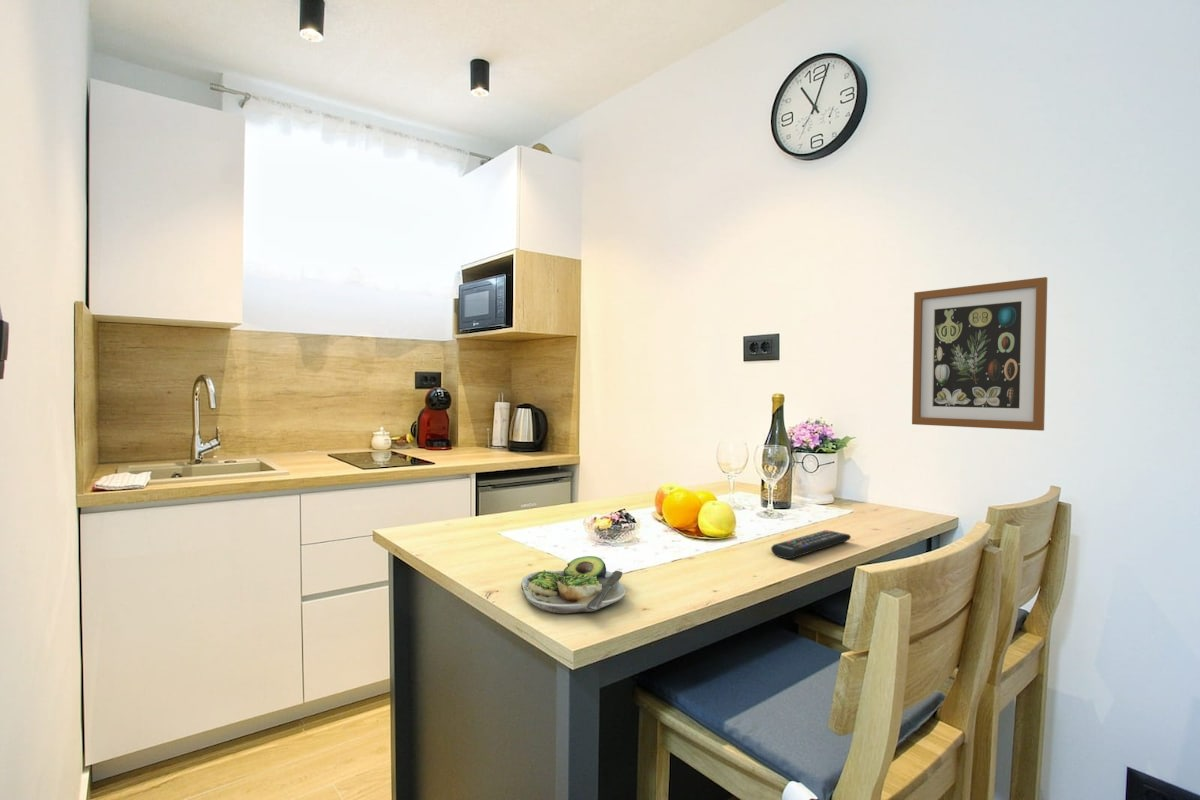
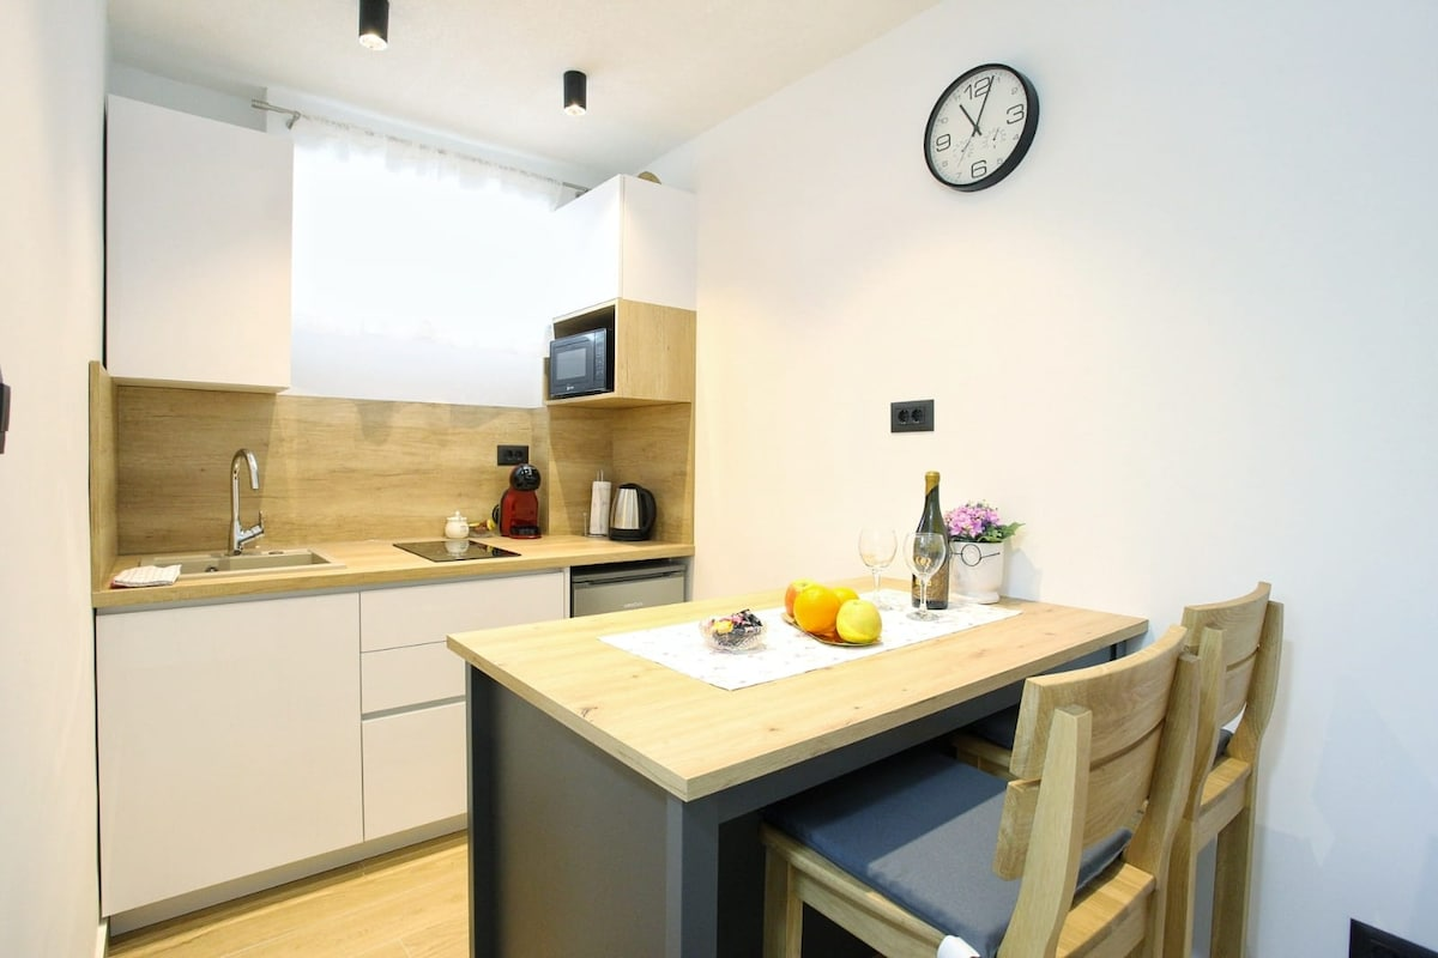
- wall art (974, 356)
- salad plate (574, 579)
- remote control (812, 543)
